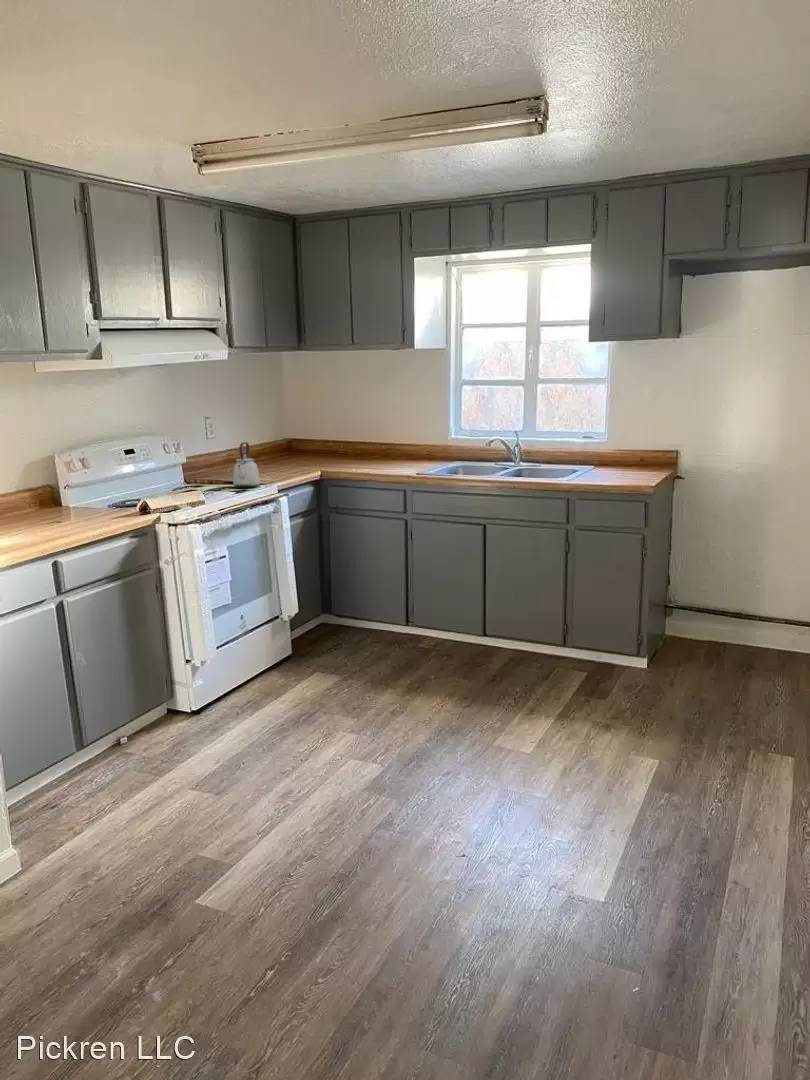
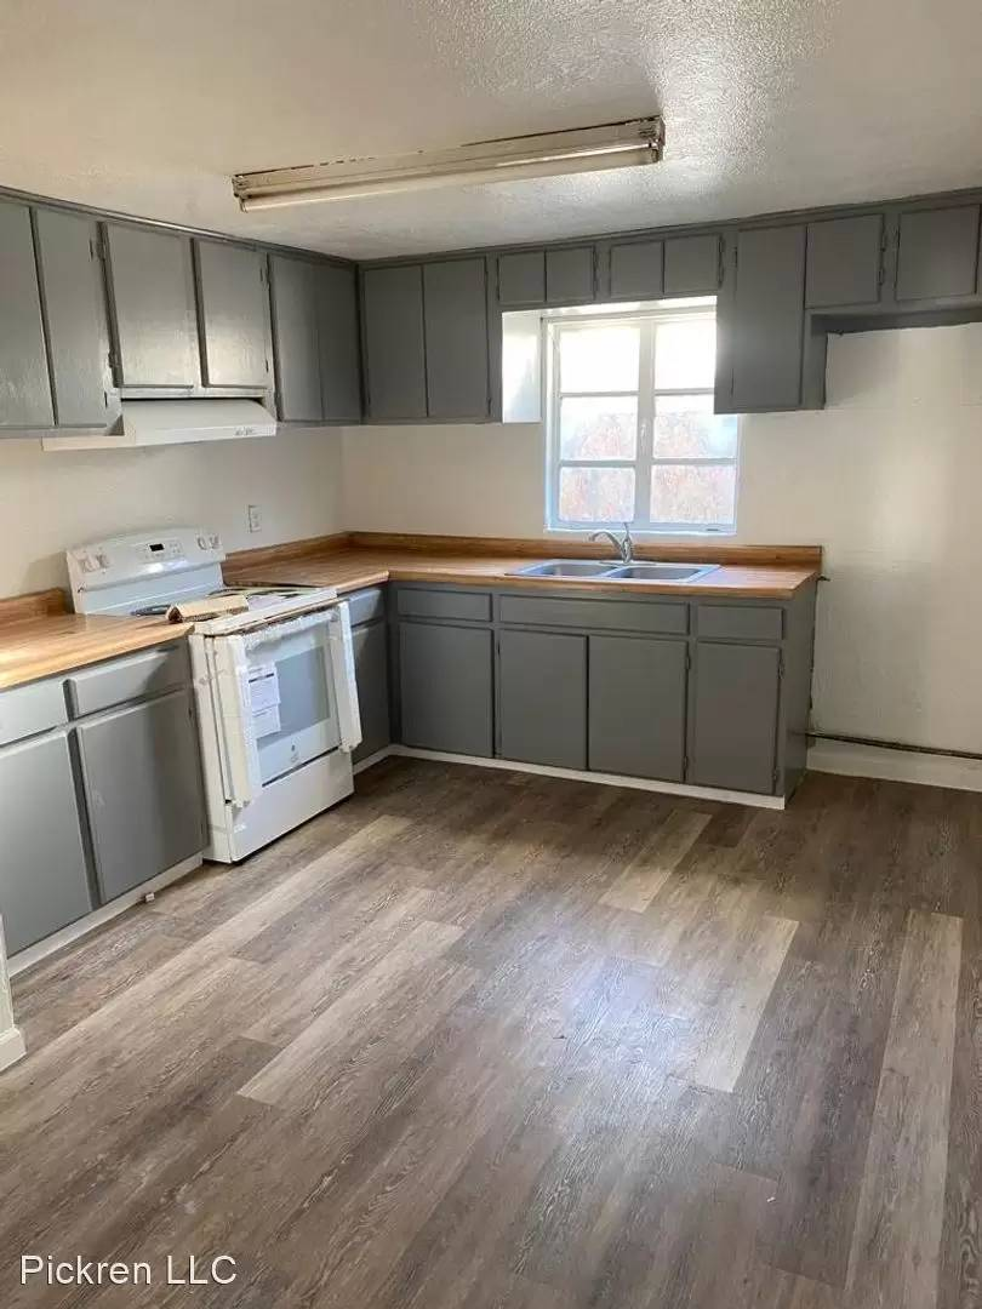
- kettle (244, 465)
